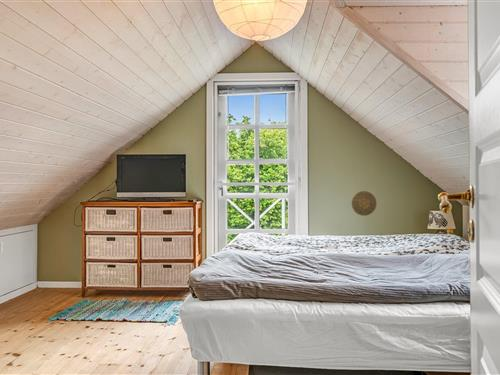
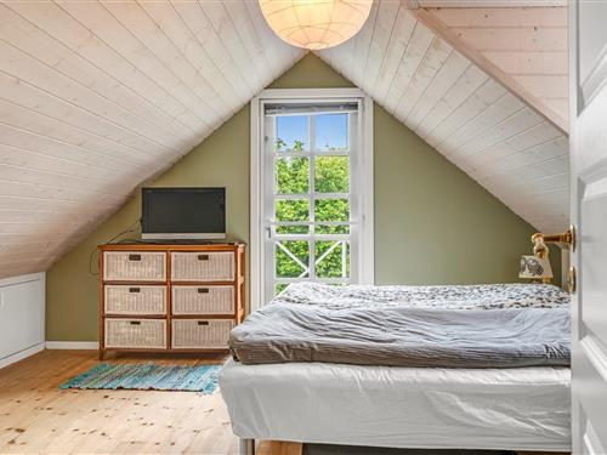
- decorative plate (364, 203)
